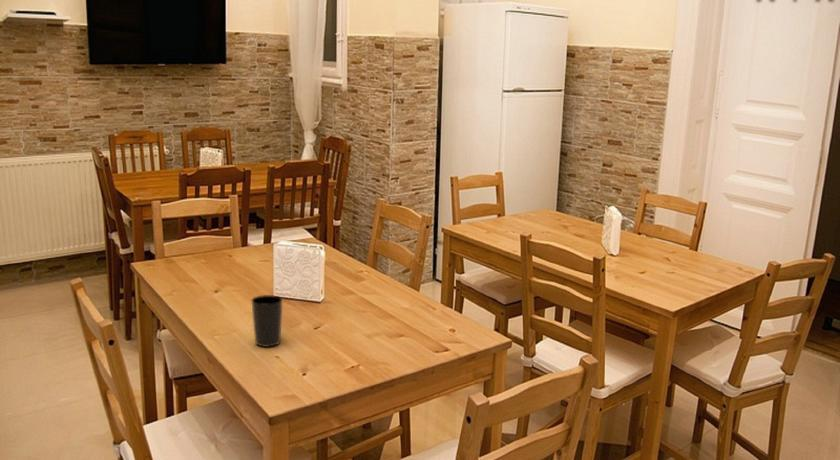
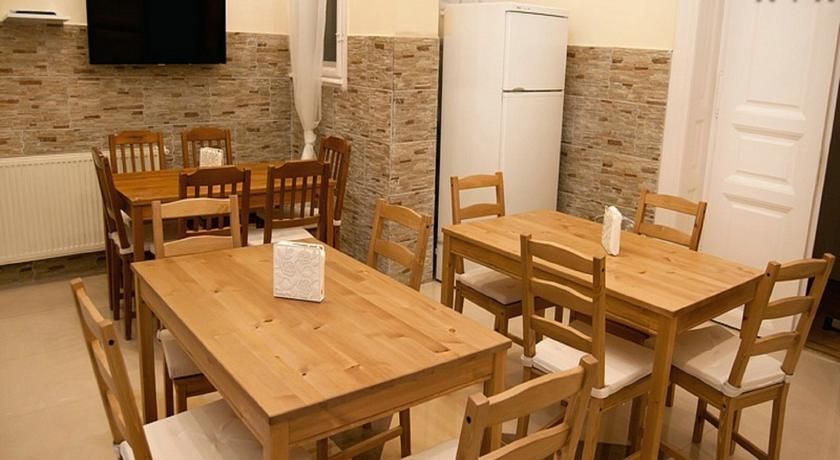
- cup (267, 321)
